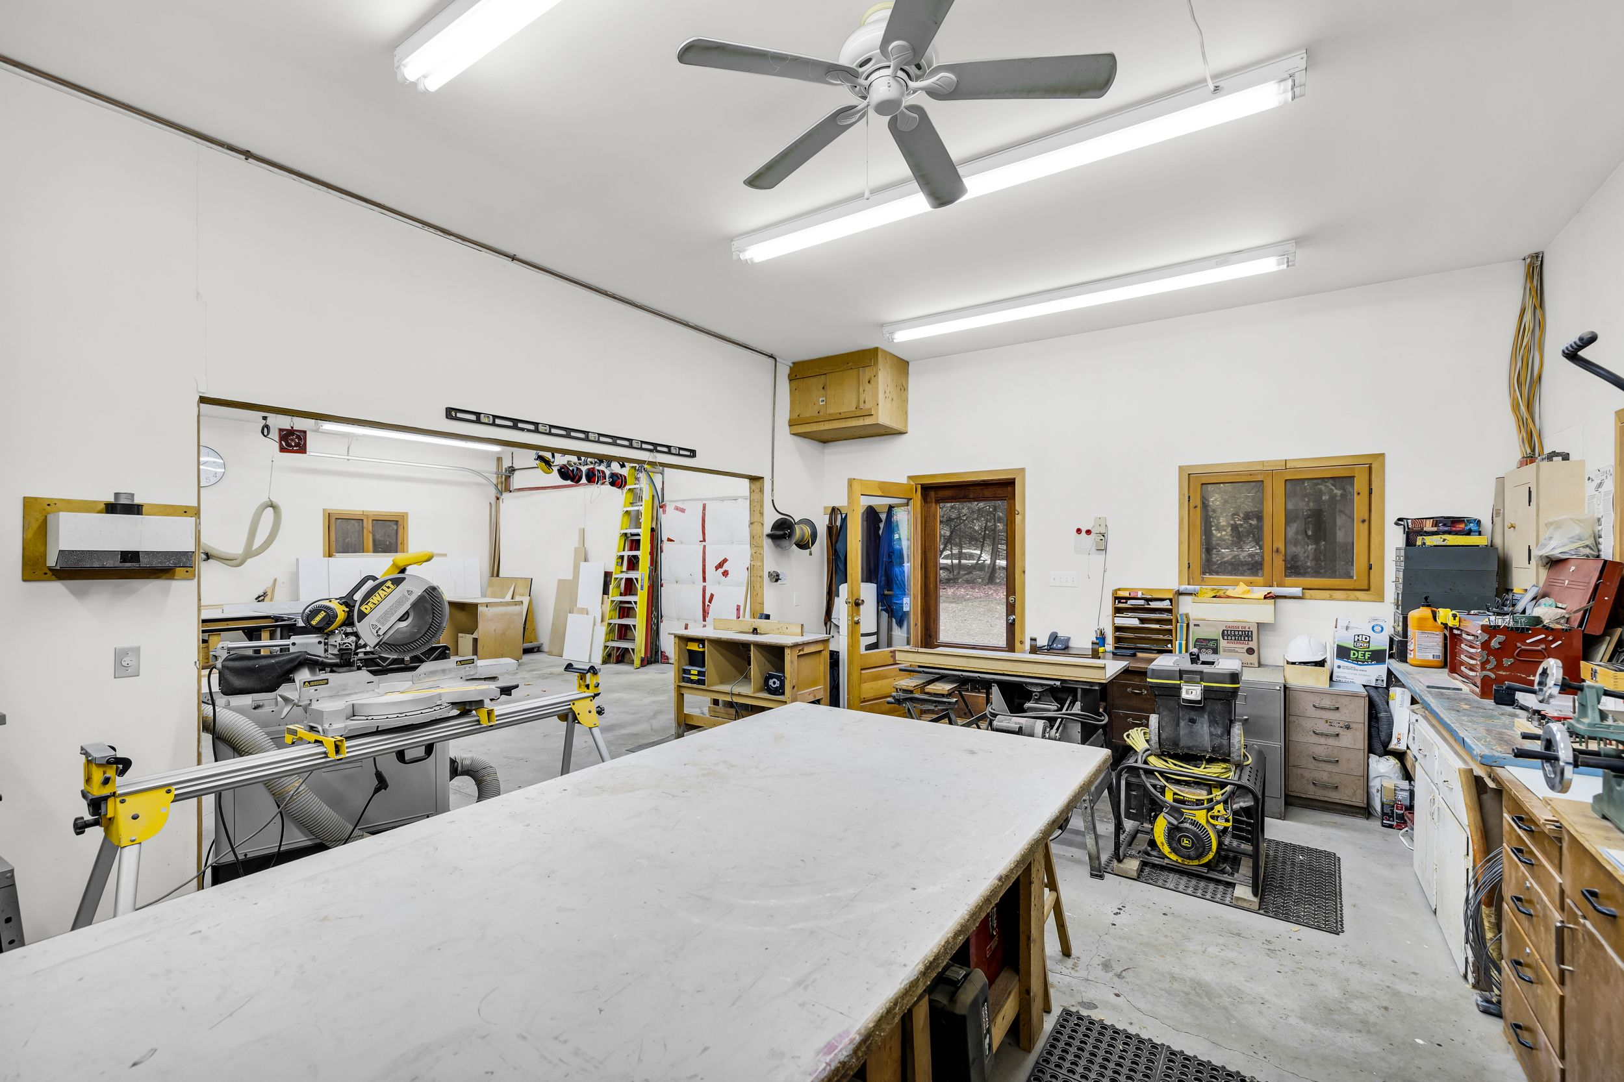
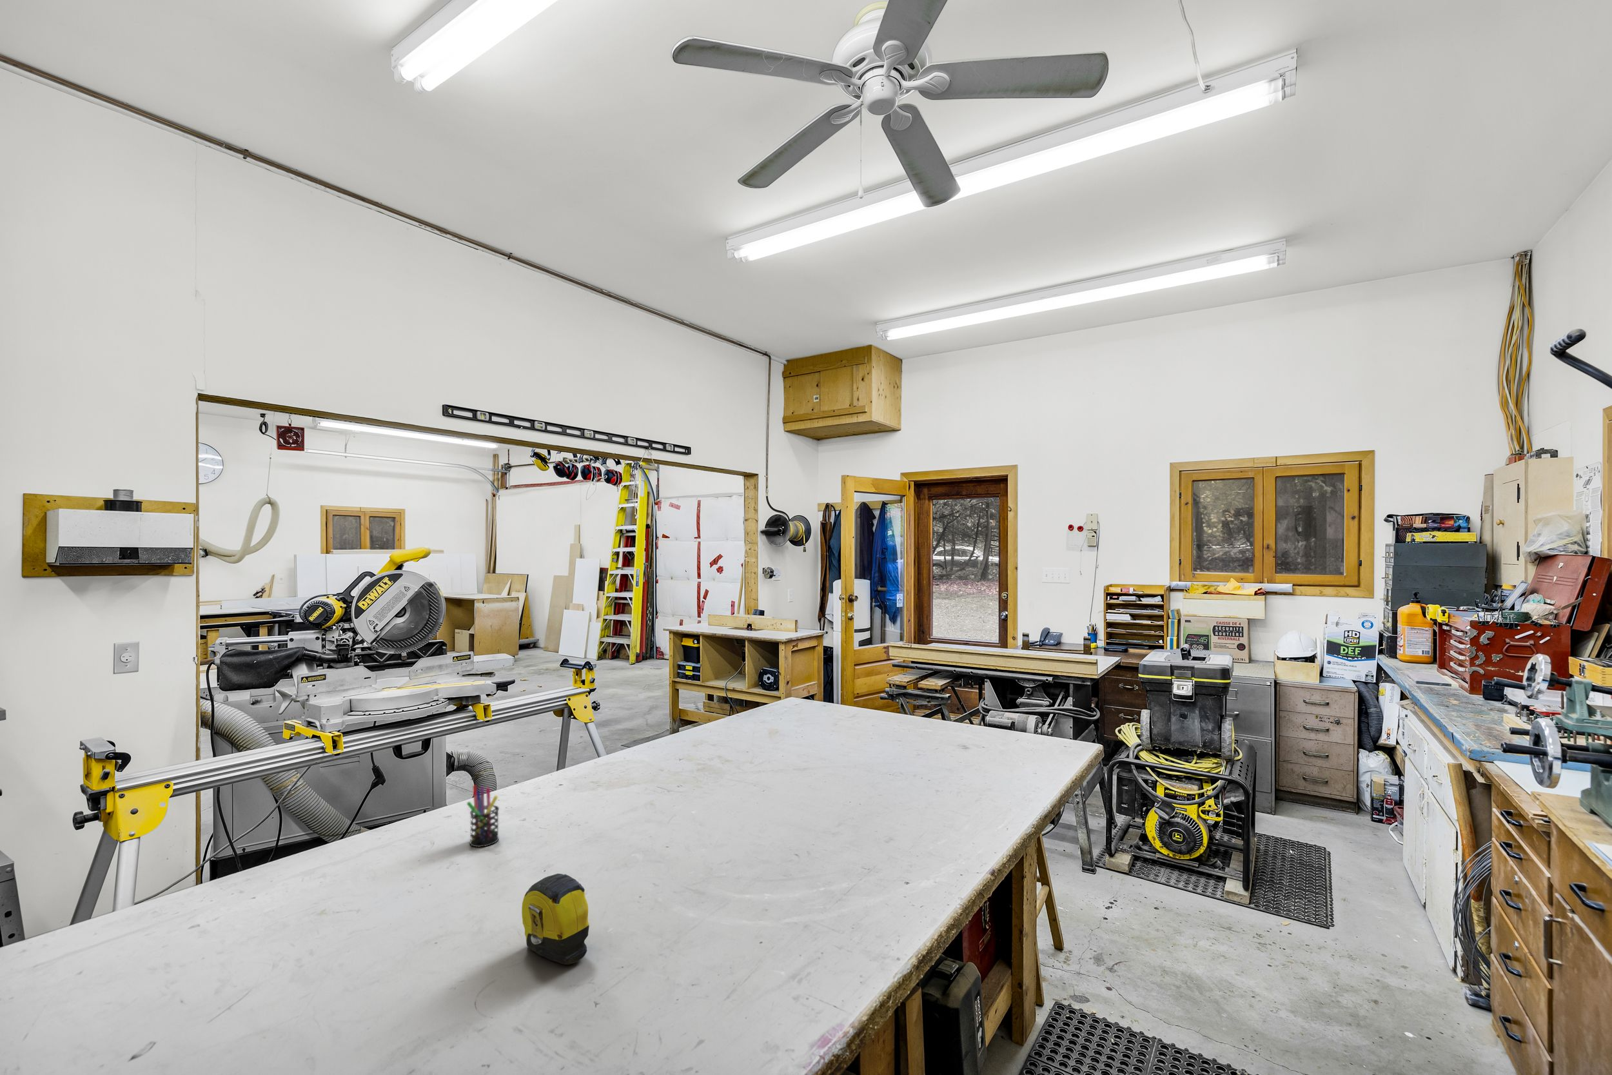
+ pen holder (481, 815)
+ tape measure (552, 915)
